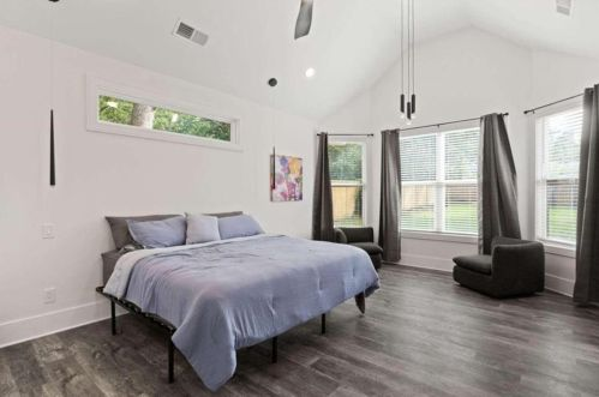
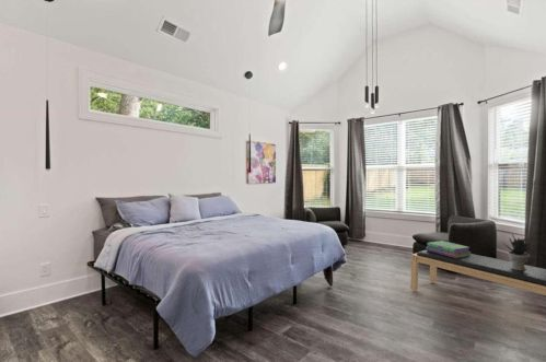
+ bench (485, 279)
+ stack of books (448, 248)
+ potted plant (520, 252)
